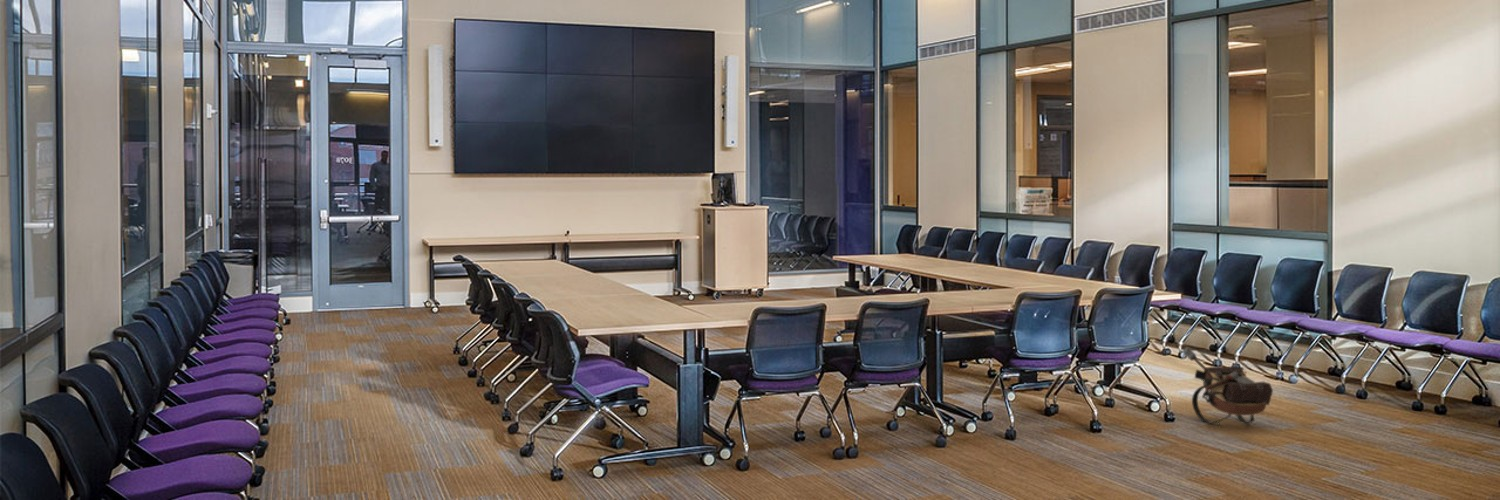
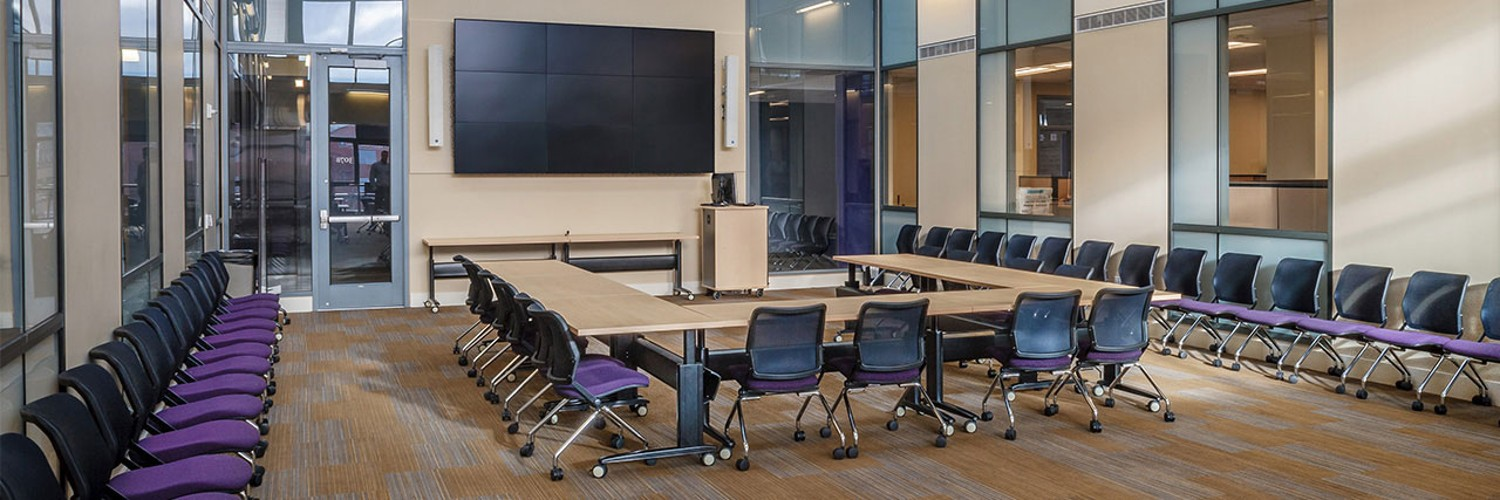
- backpack (1231, 387)
